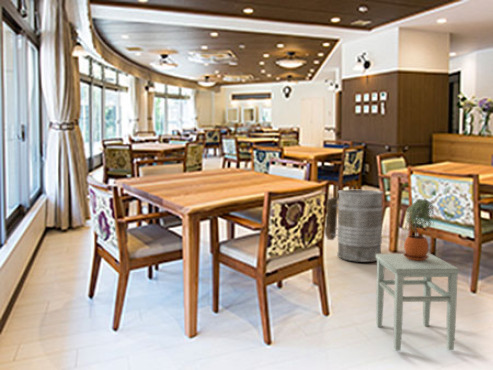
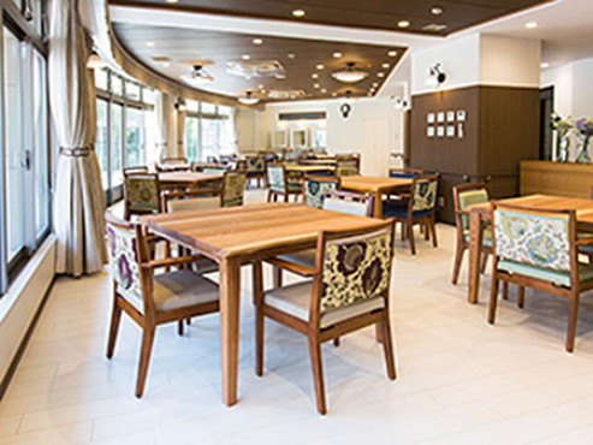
- trash can (352, 223)
- potted plant (419, 228)
- stool (413, 299)
